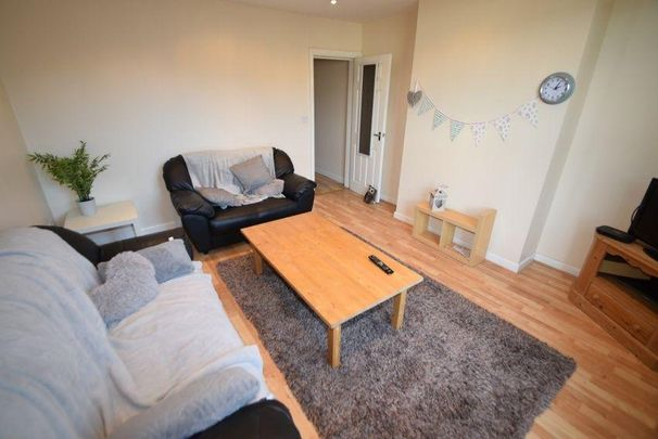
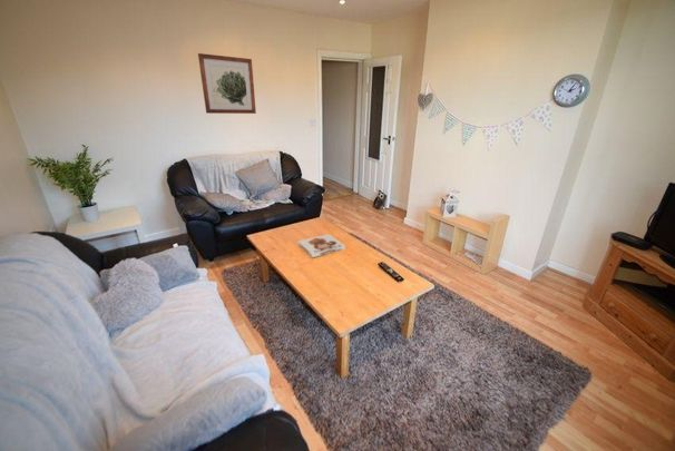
+ board game (321, 244)
+ wall art (228, 86)
